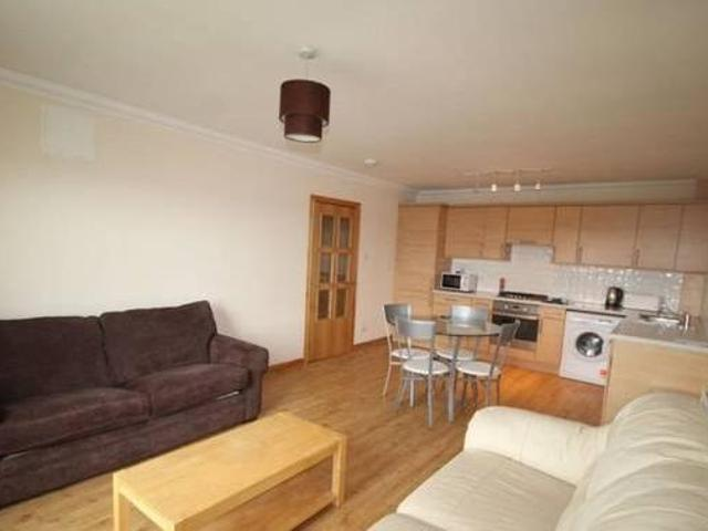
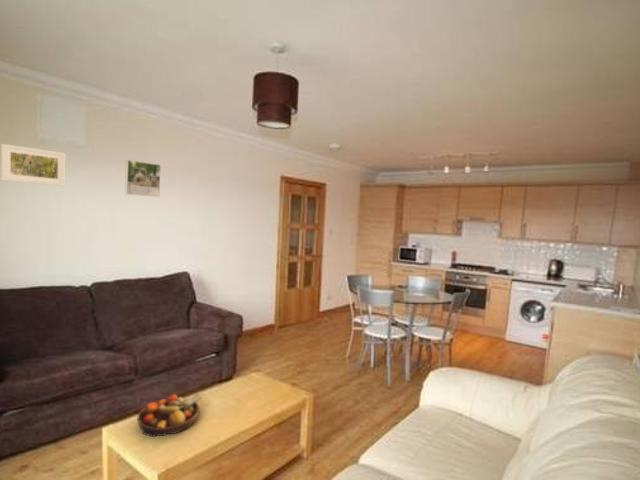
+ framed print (34, 166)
+ fruit bowl (169, 409)
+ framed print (143, 179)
